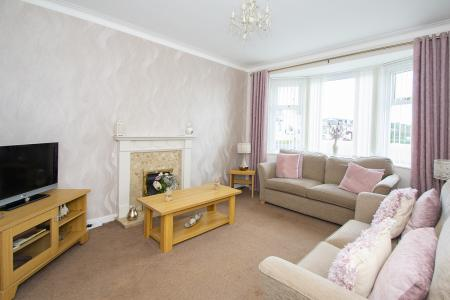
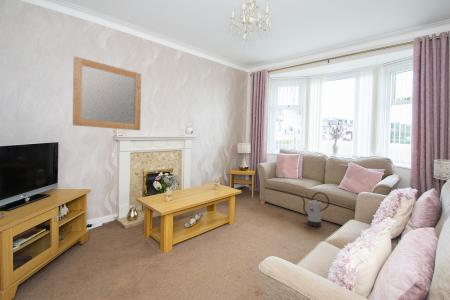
+ home mirror (110, 97)
+ watering can (314, 207)
